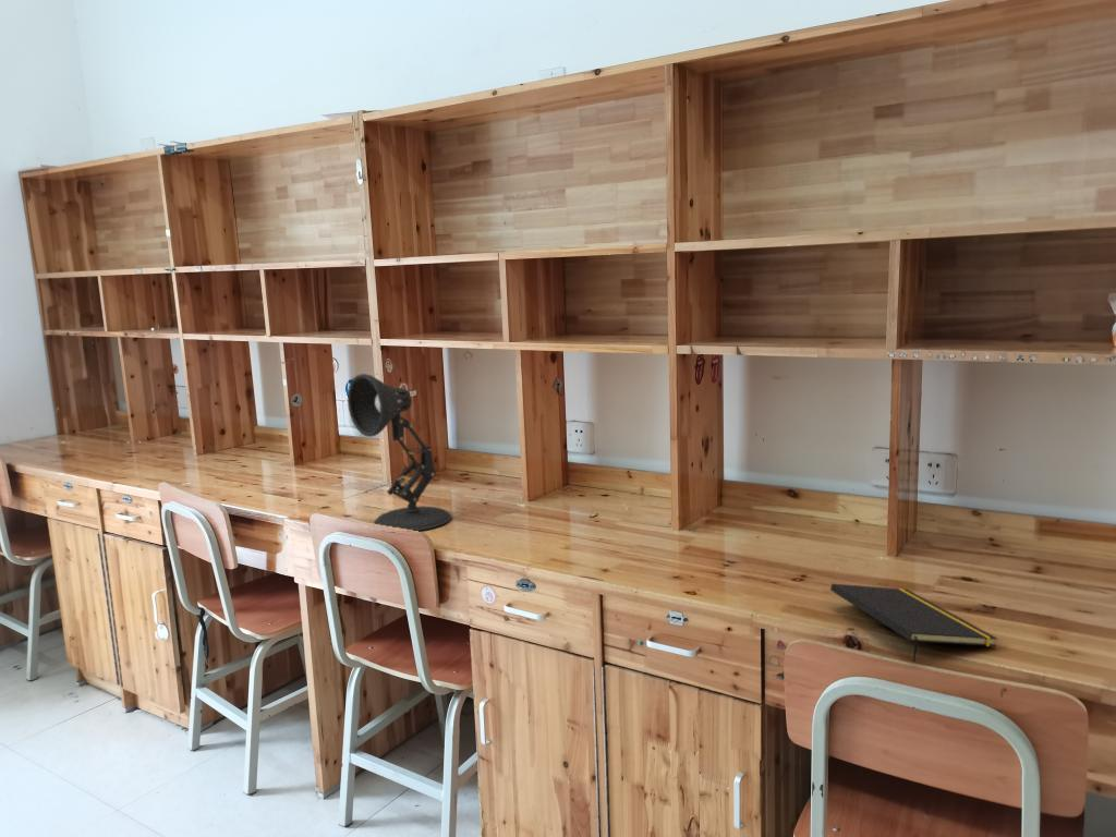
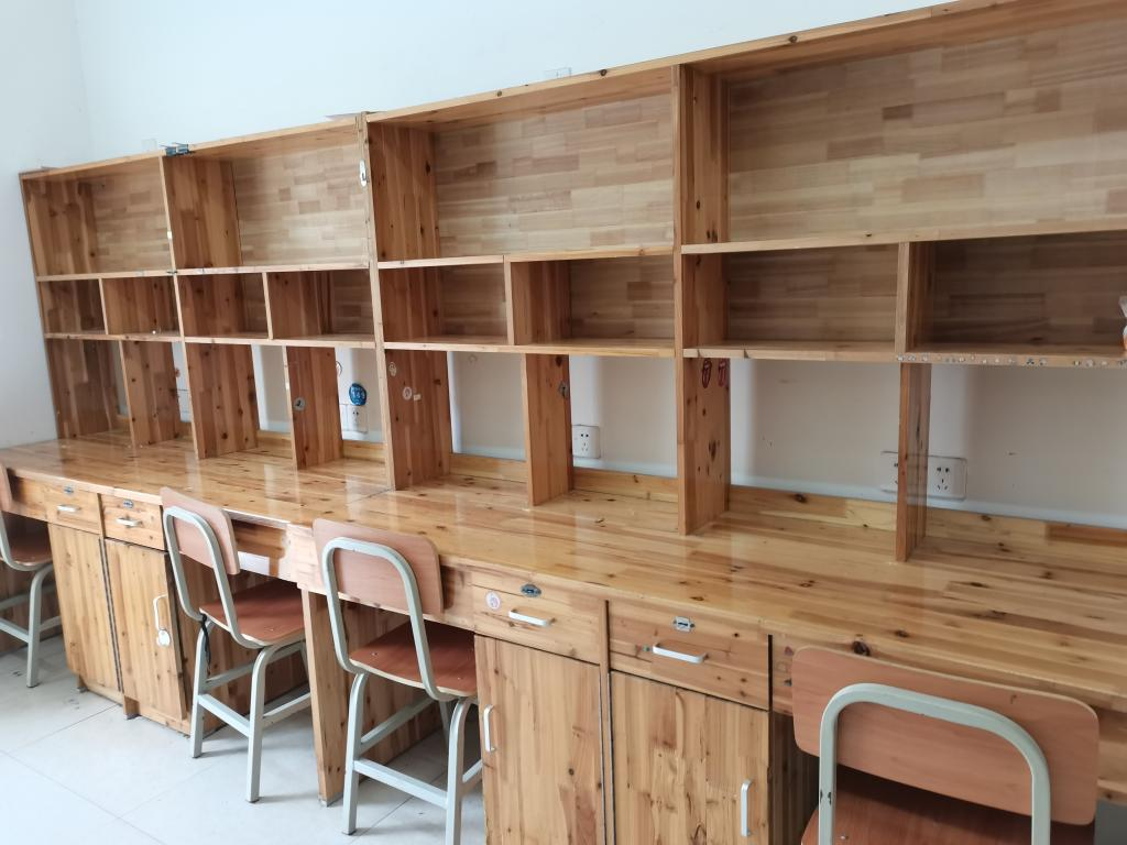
- desk lamp (404, 446)
- notepad (908, 612)
